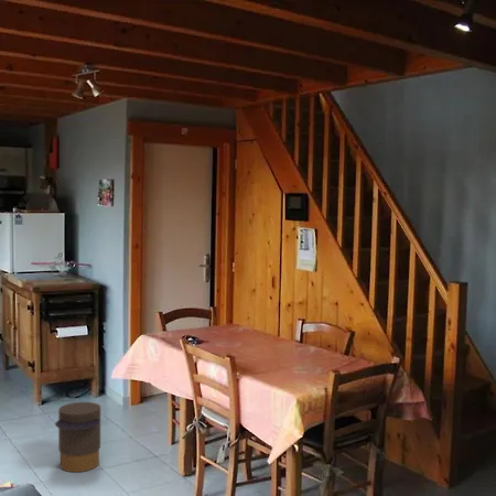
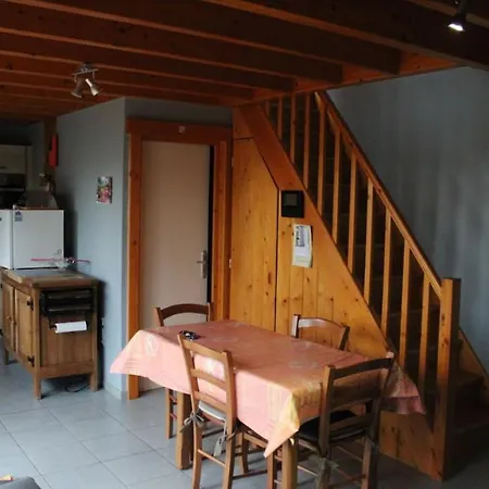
- trash can (78, 440)
